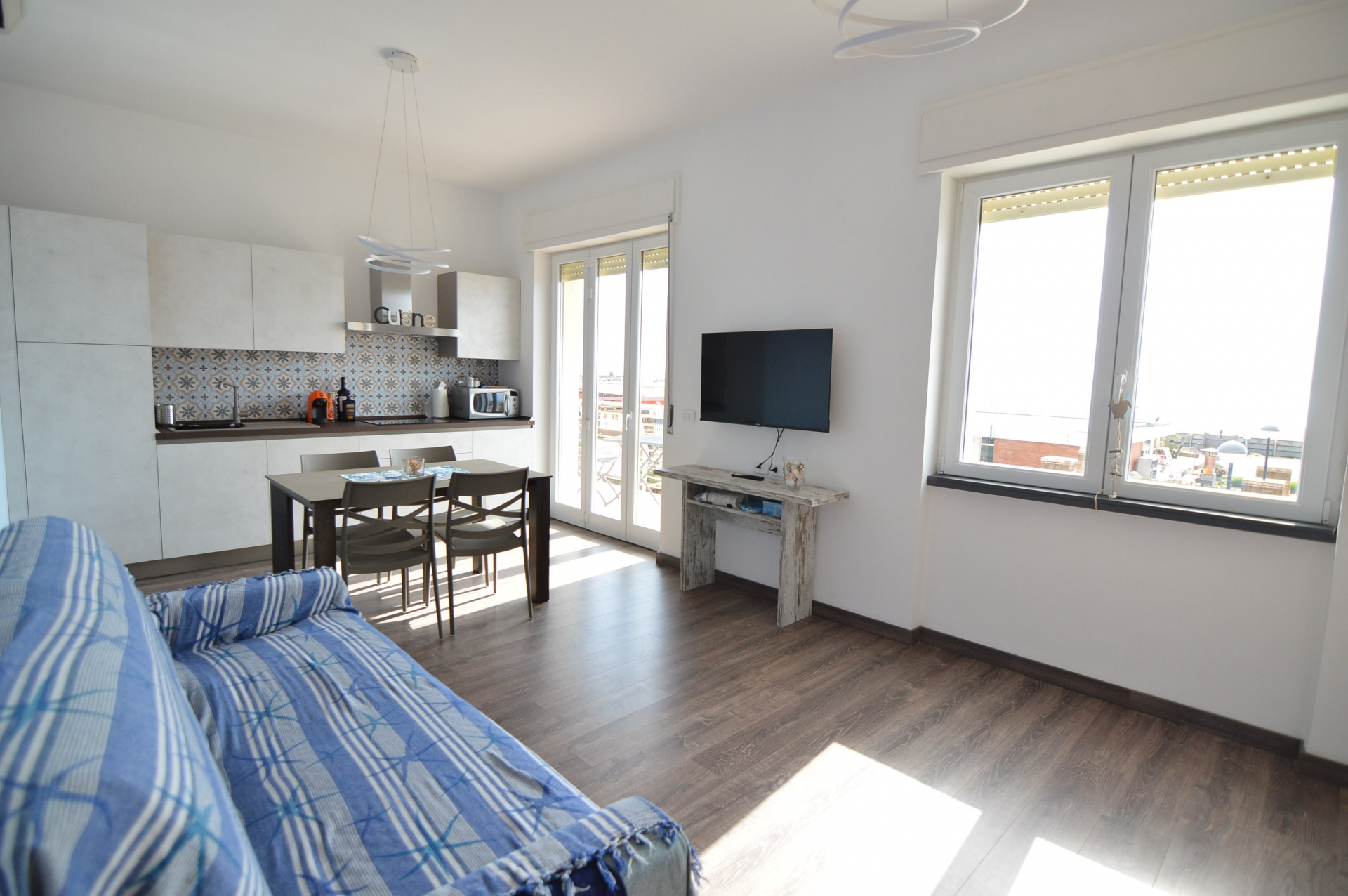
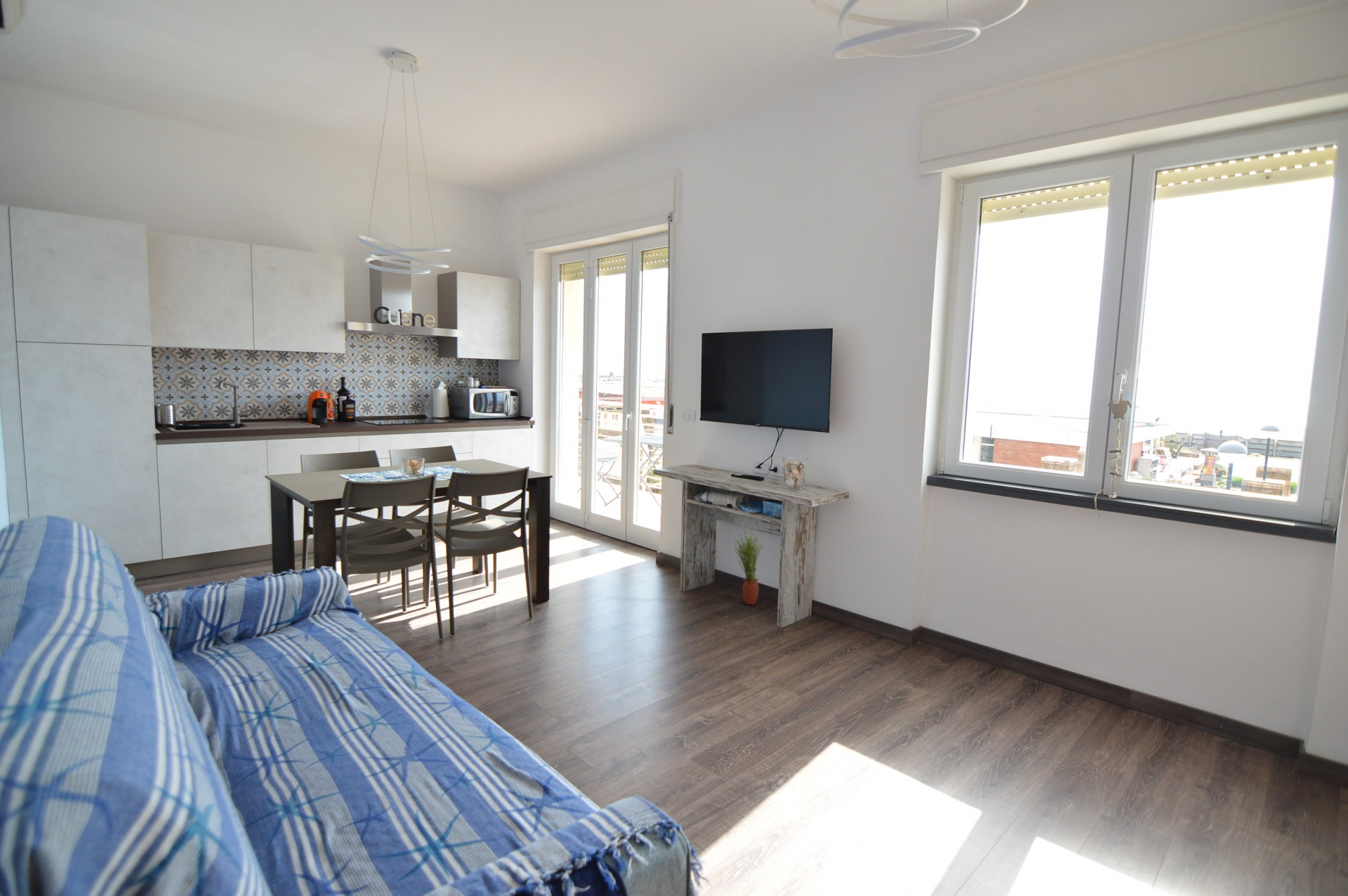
+ potted plant (746, 567)
